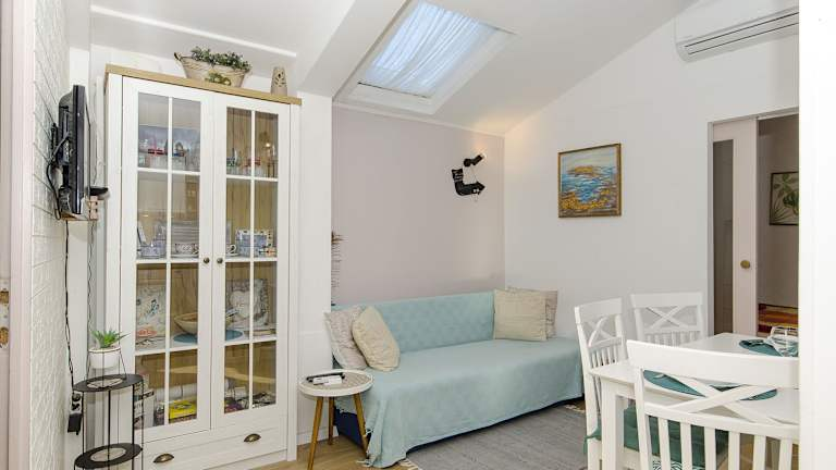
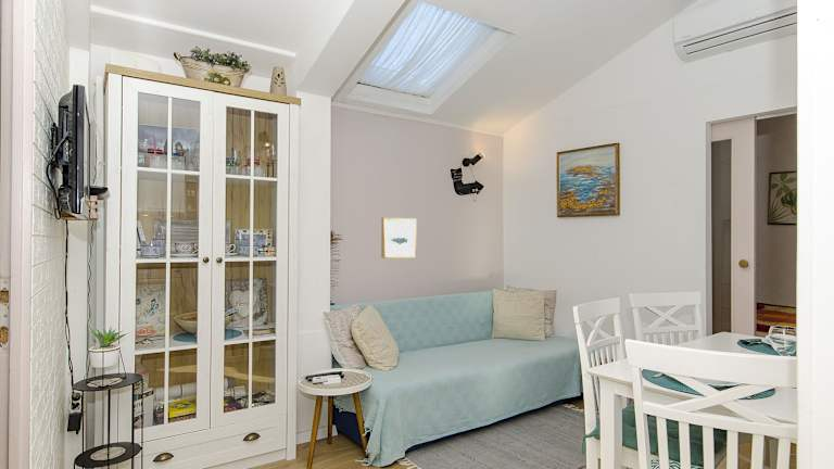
+ wall art (399, 238)
